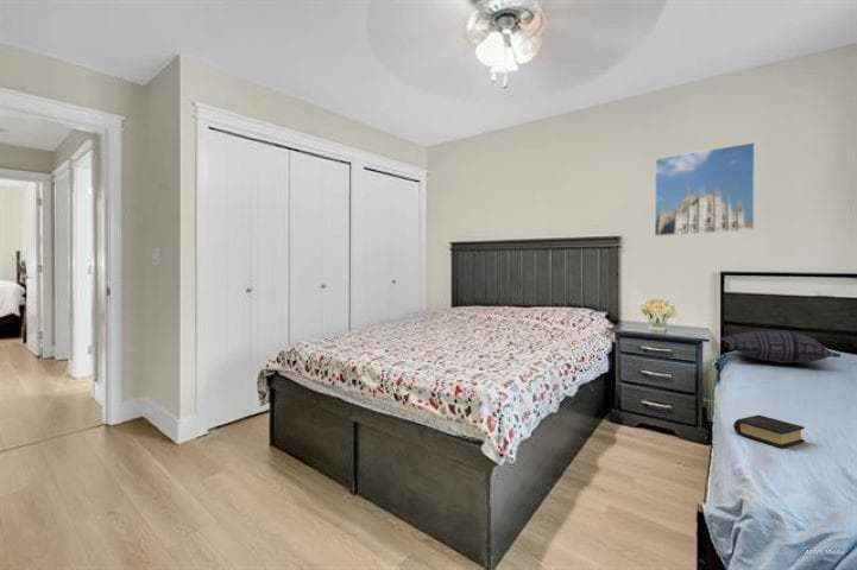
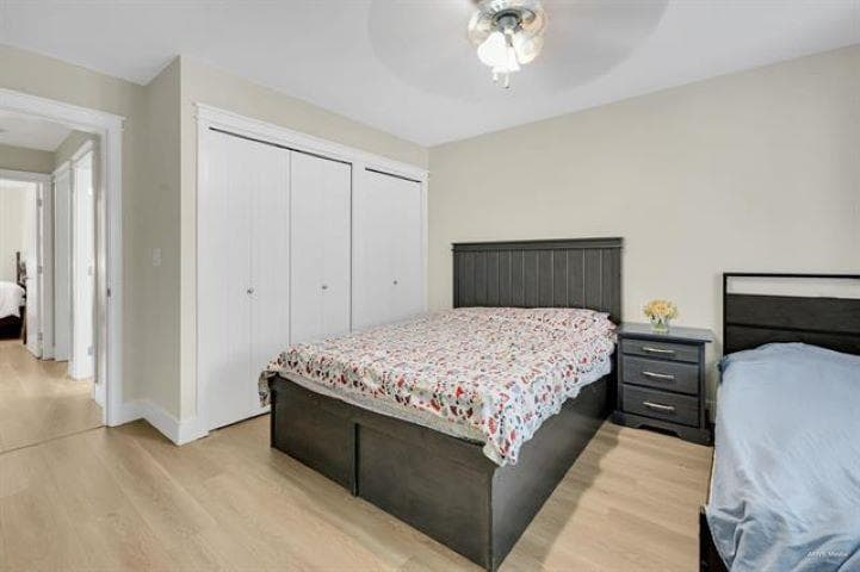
- book (767, 429)
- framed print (701, 191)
- pillow (773, 346)
